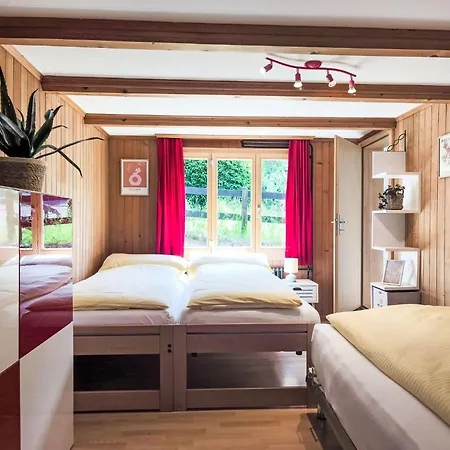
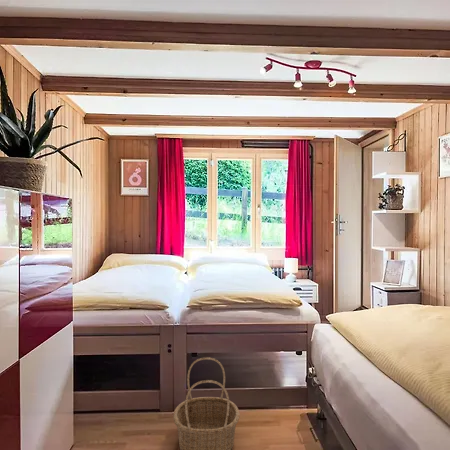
+ basket (206, 404)
